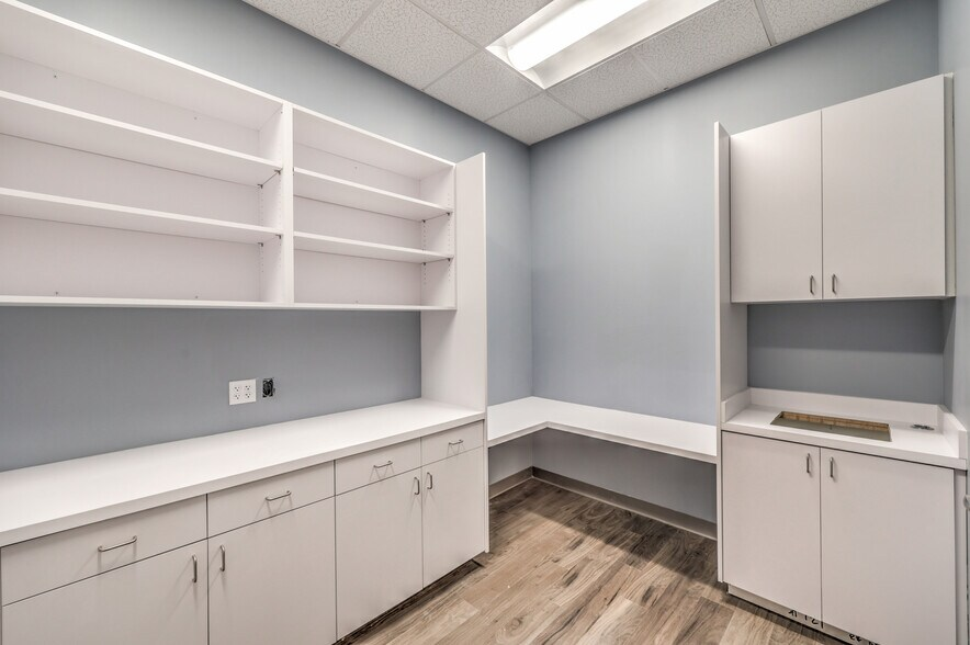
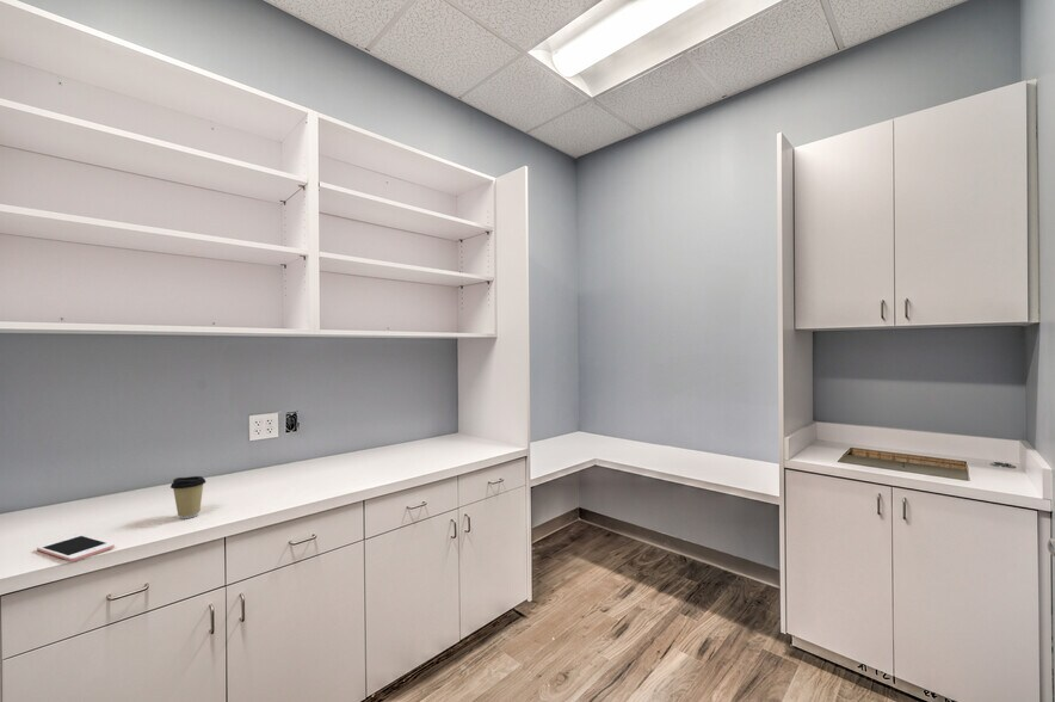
+ cell phone (75, 547)
+ coffee cup (189, 497)
